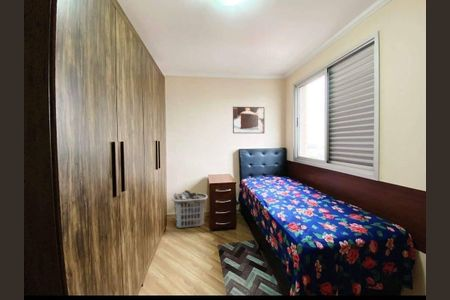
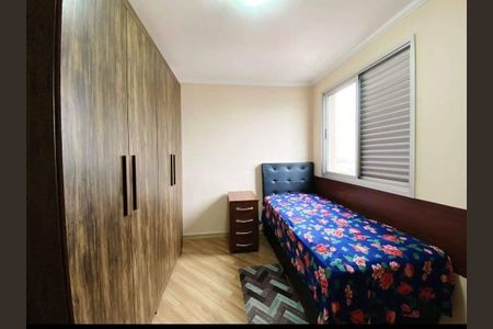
- clothes hamper (190, 207)
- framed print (248, 120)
